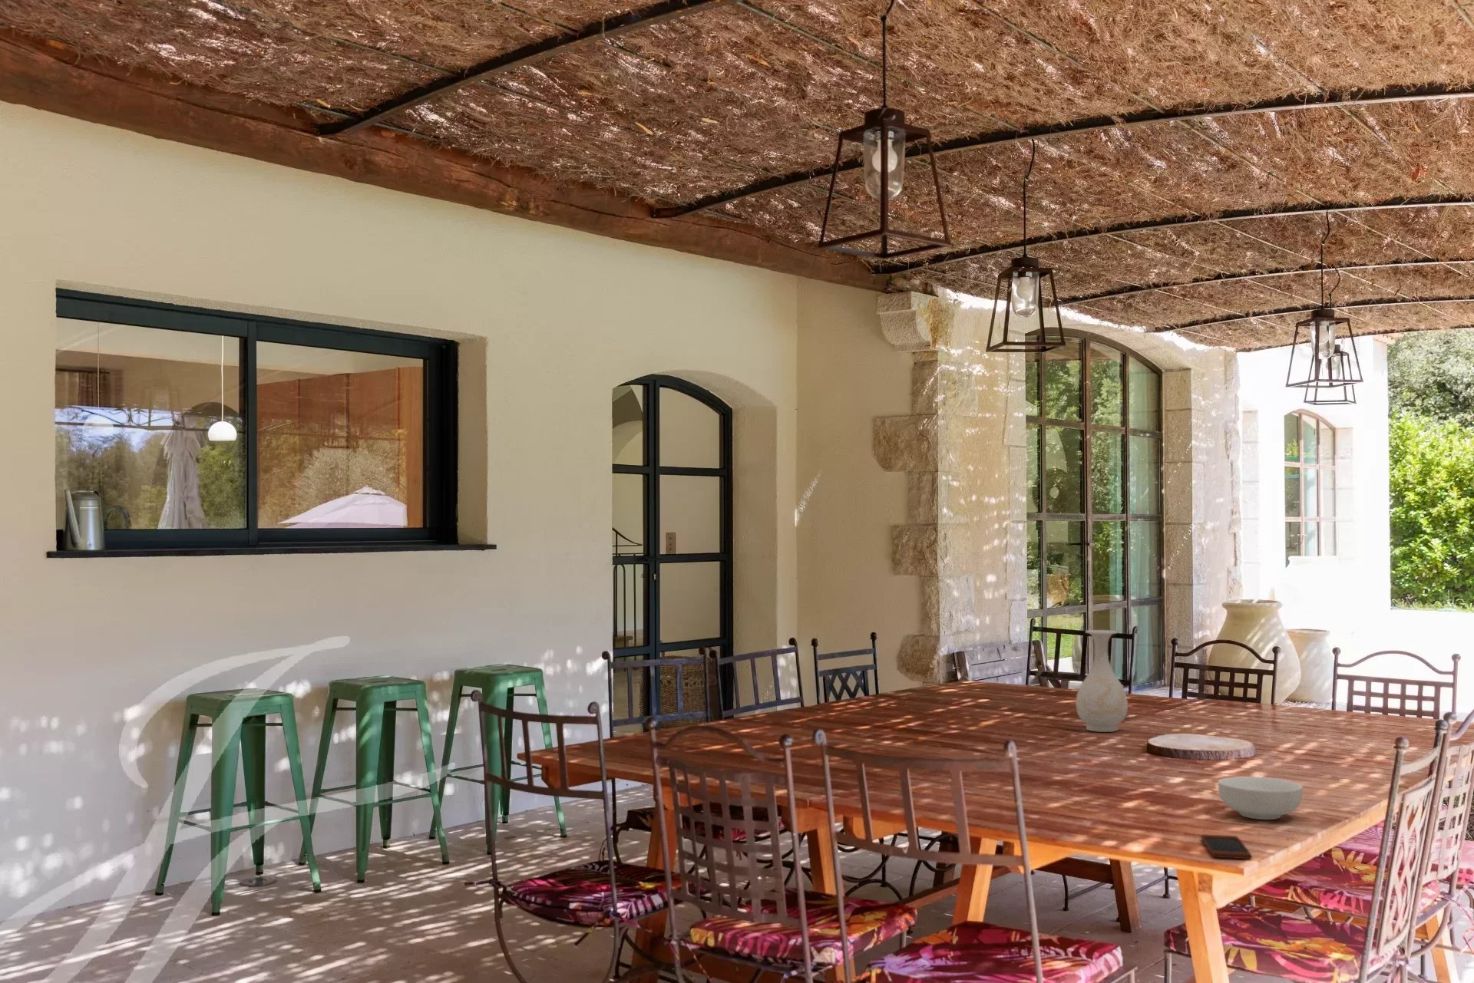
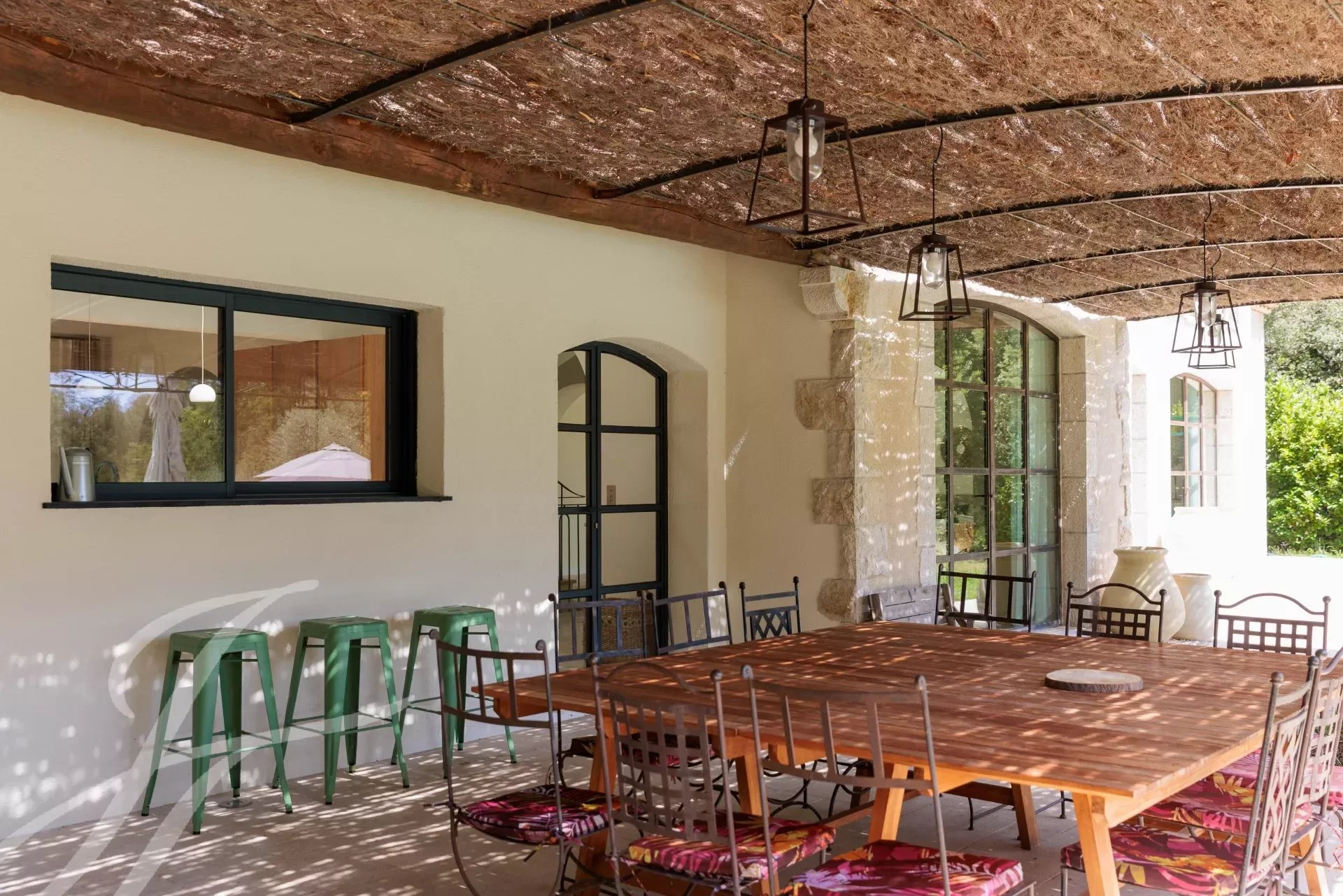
- smartphone (1225, 846)
- vase (1101, 680)
- cereal bowl (1260, 799)
